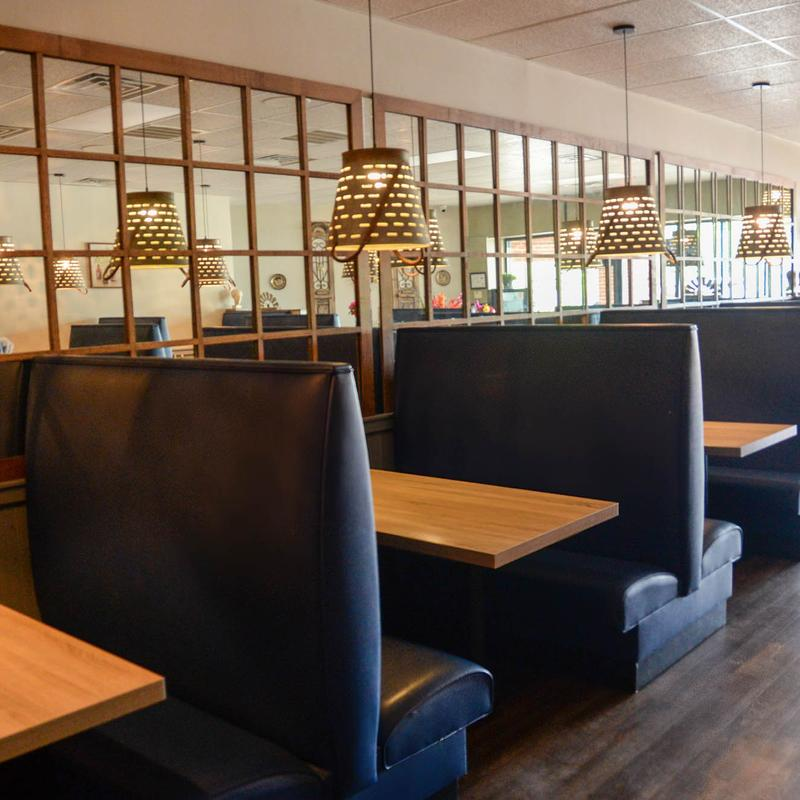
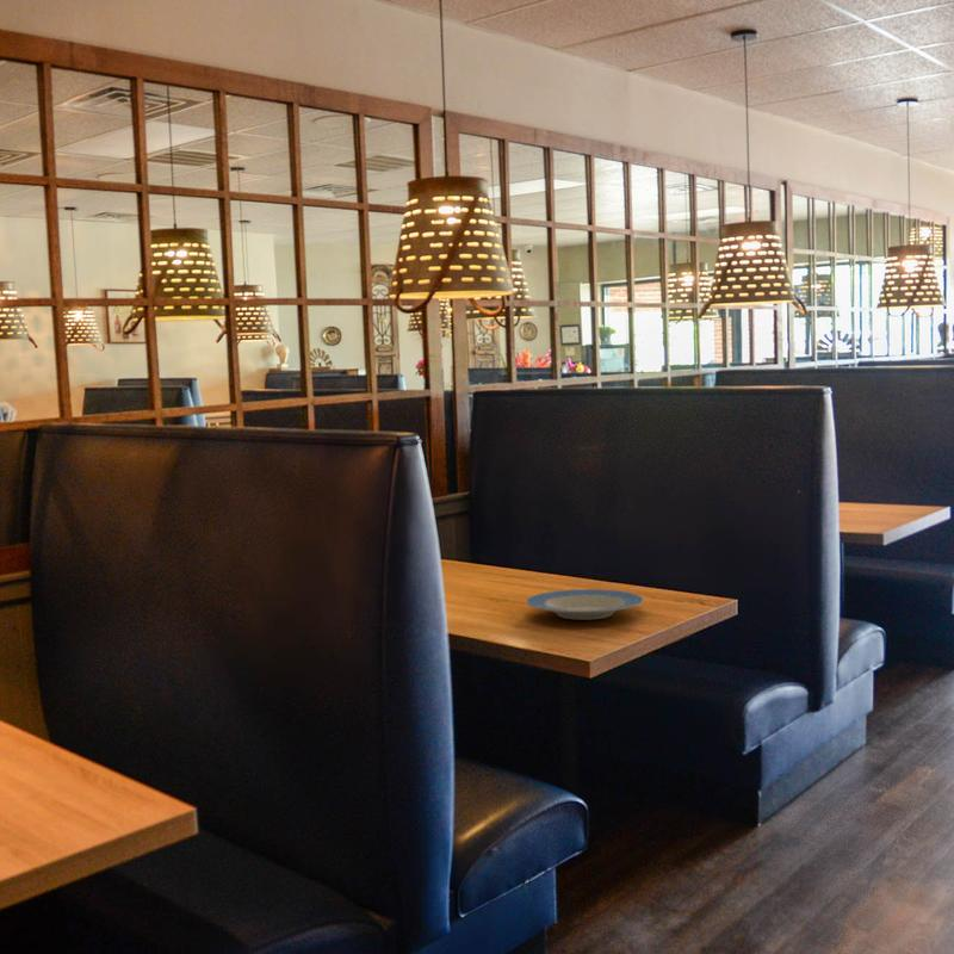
+ plate (584, 606)
